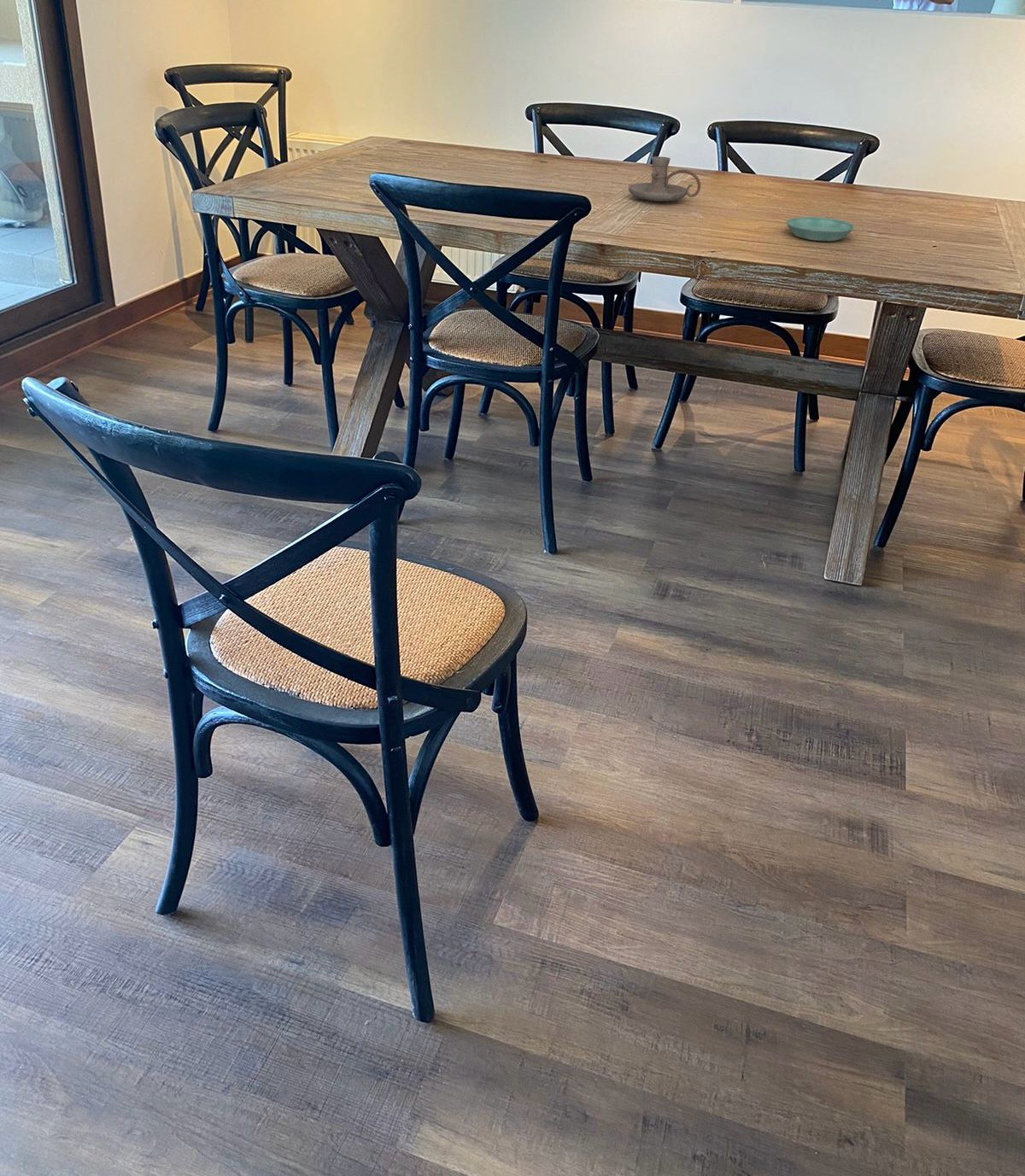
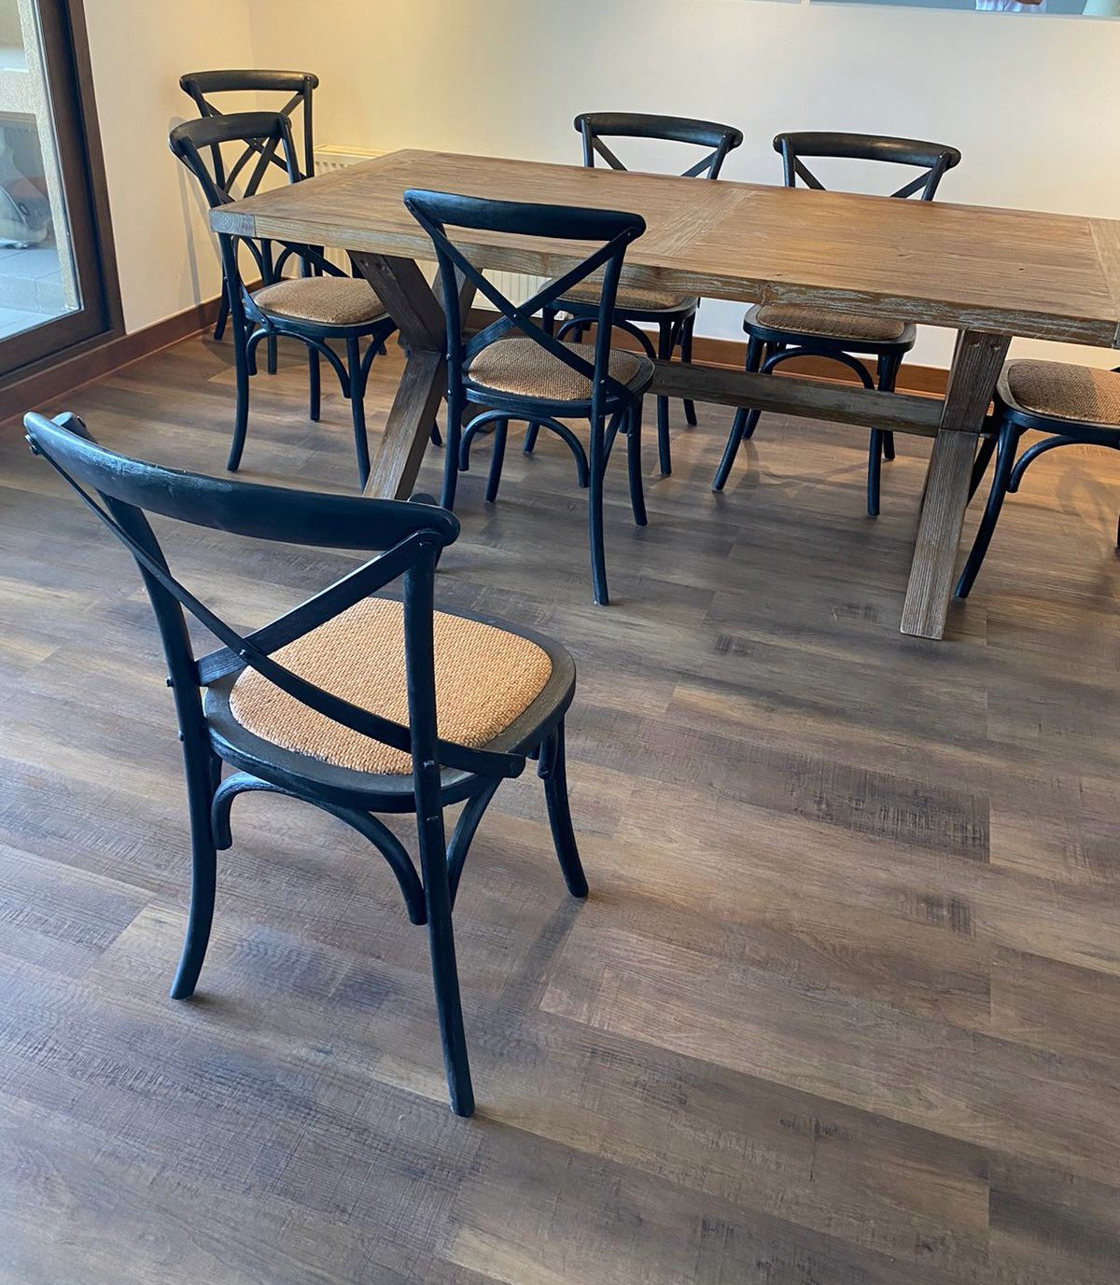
- candle holder (665, 179)
- saucer (818, 230)
